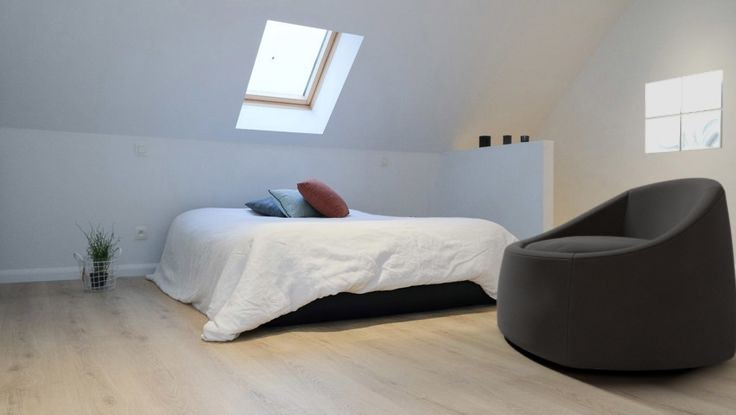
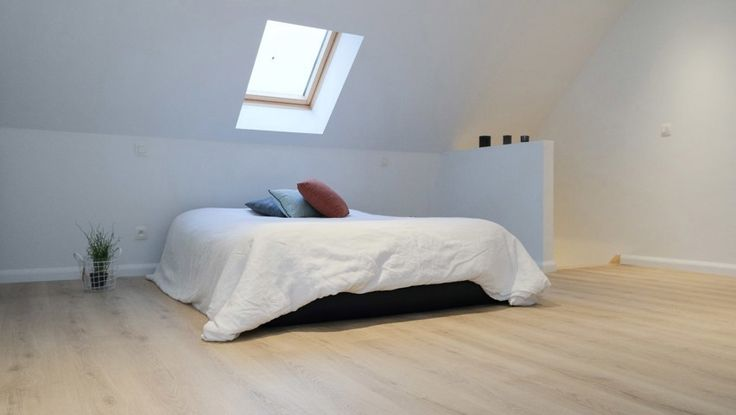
- armchair (606, 261)
- wall art (681, 115)
